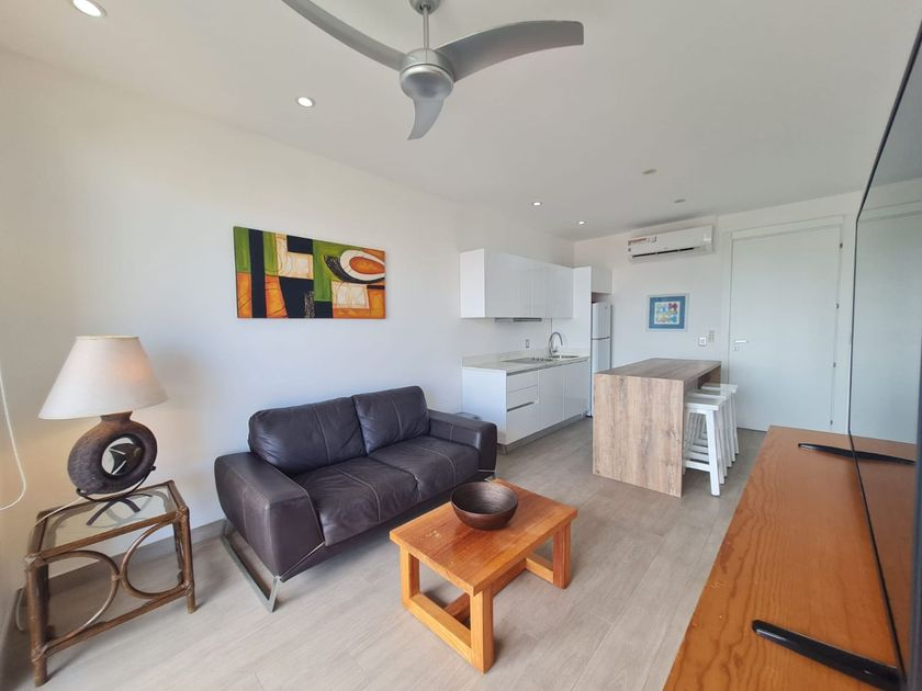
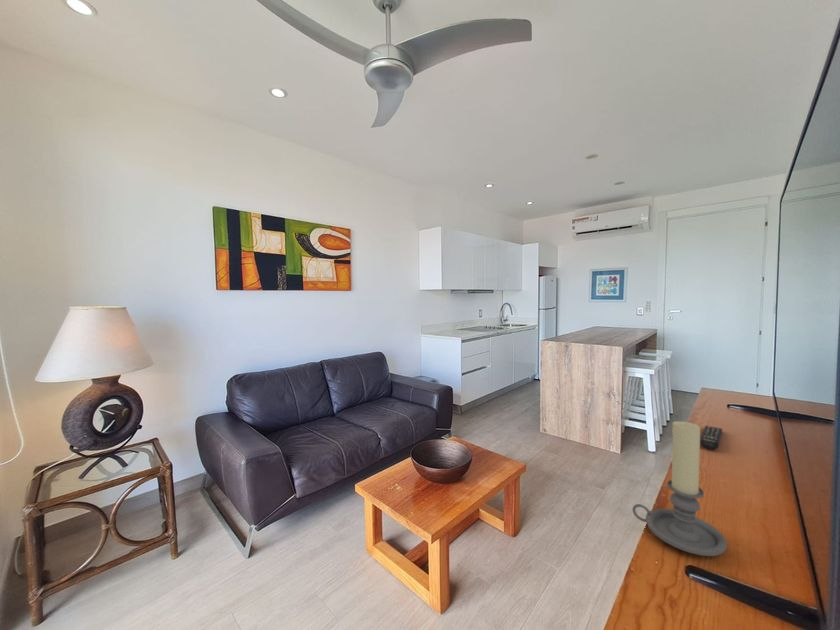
+ candle holder (677, 478)
+ remote control (711, 436)
